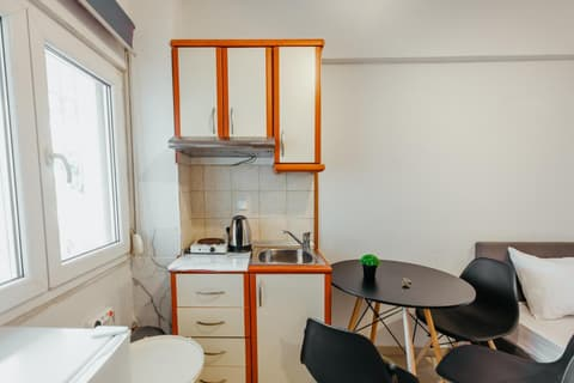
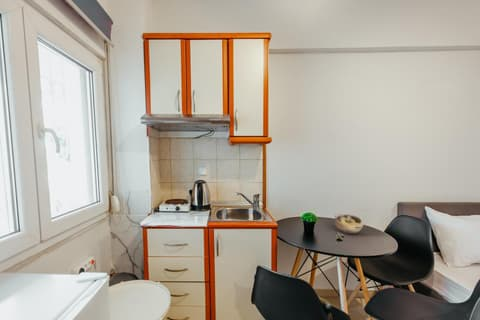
+ bowl (348, 223)
